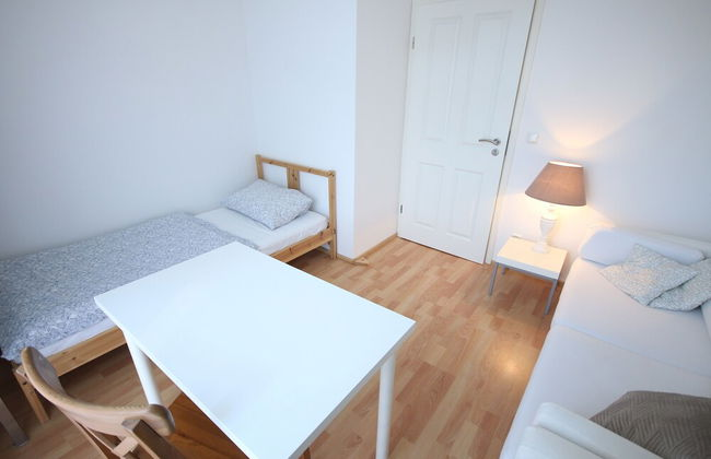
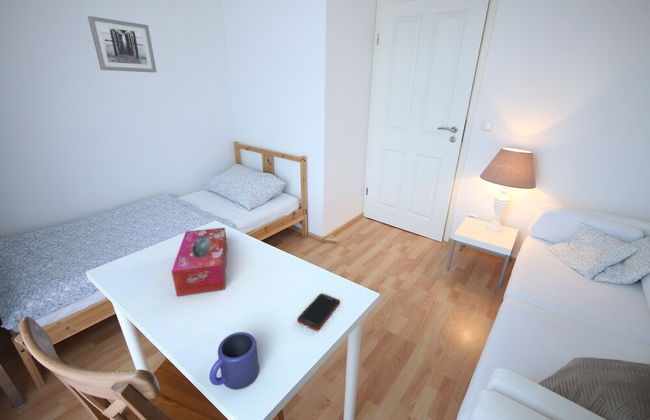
+ cell phone (319, 310)
+ wall art (125, 46)
+ tissue box (203, 257)
+ mug (233, 363)
